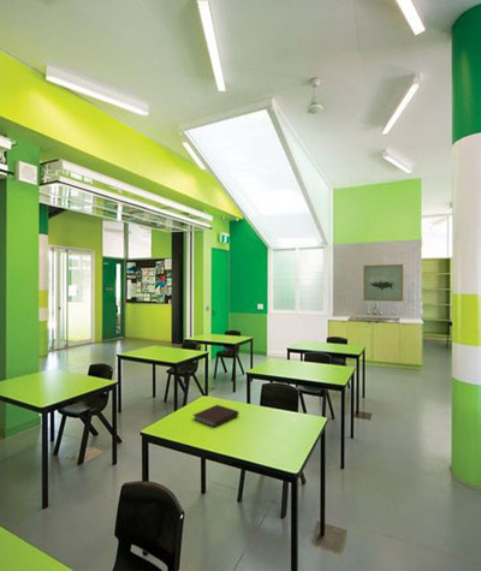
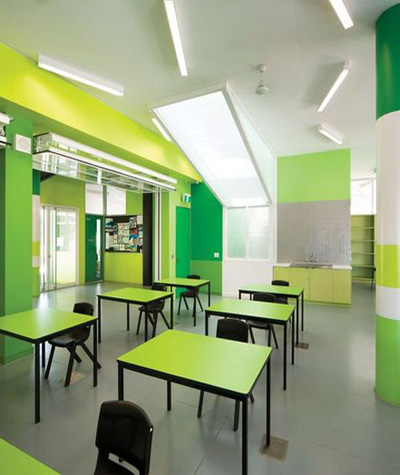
- notebook (215, 415)
- wall art (382, 282)
